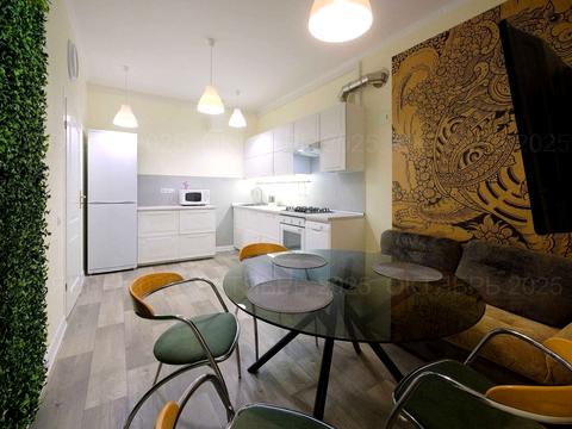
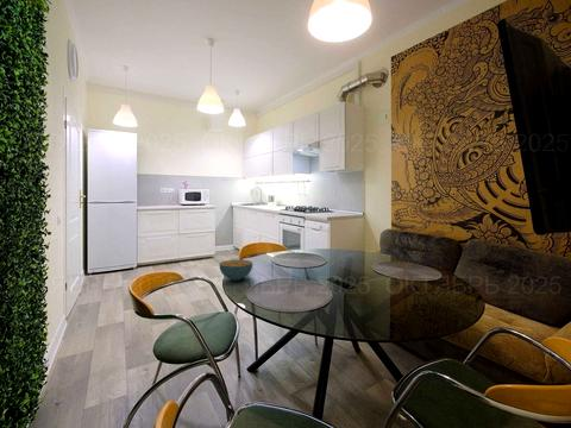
+ cereal bowl (236, 271)
